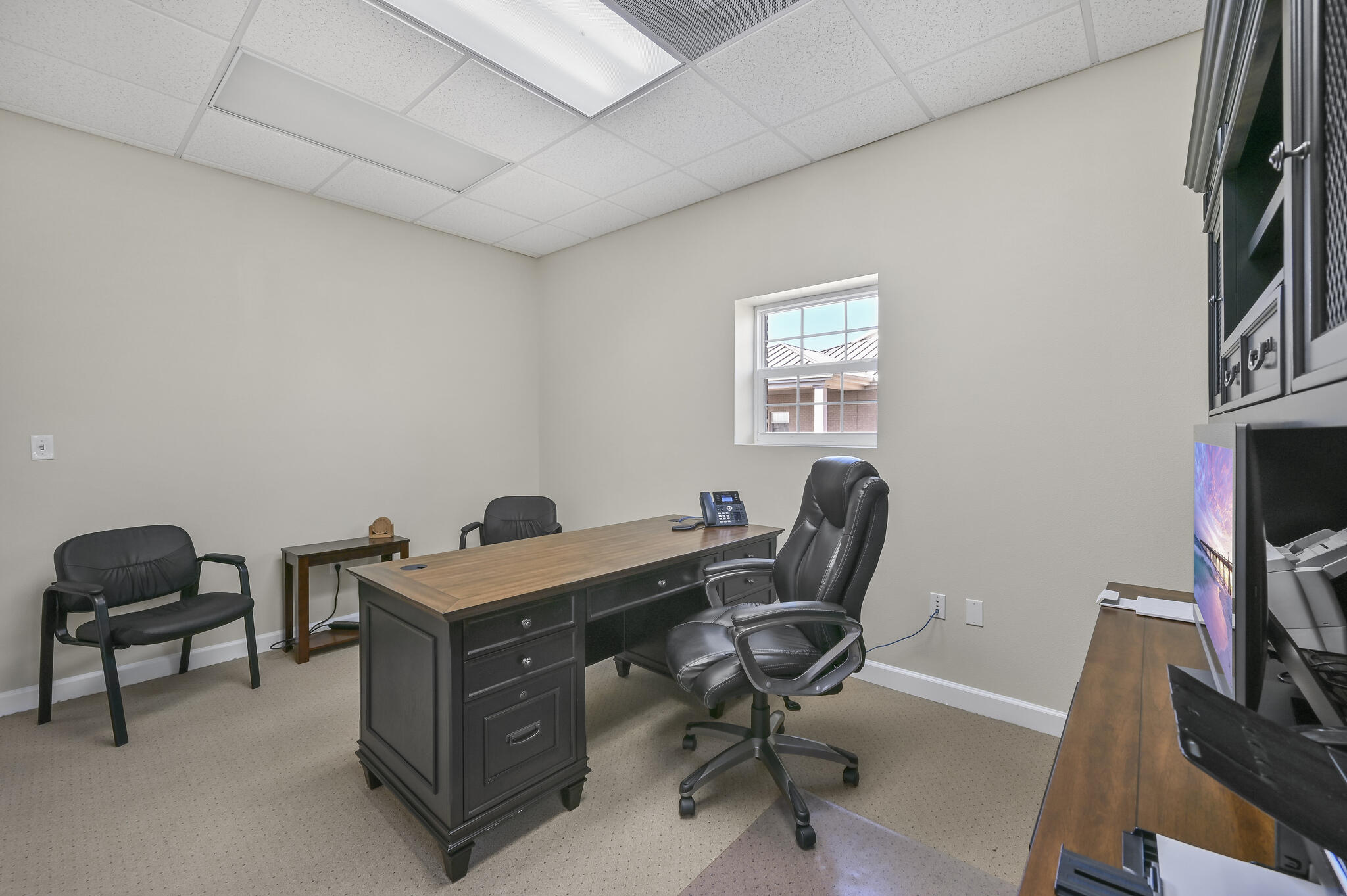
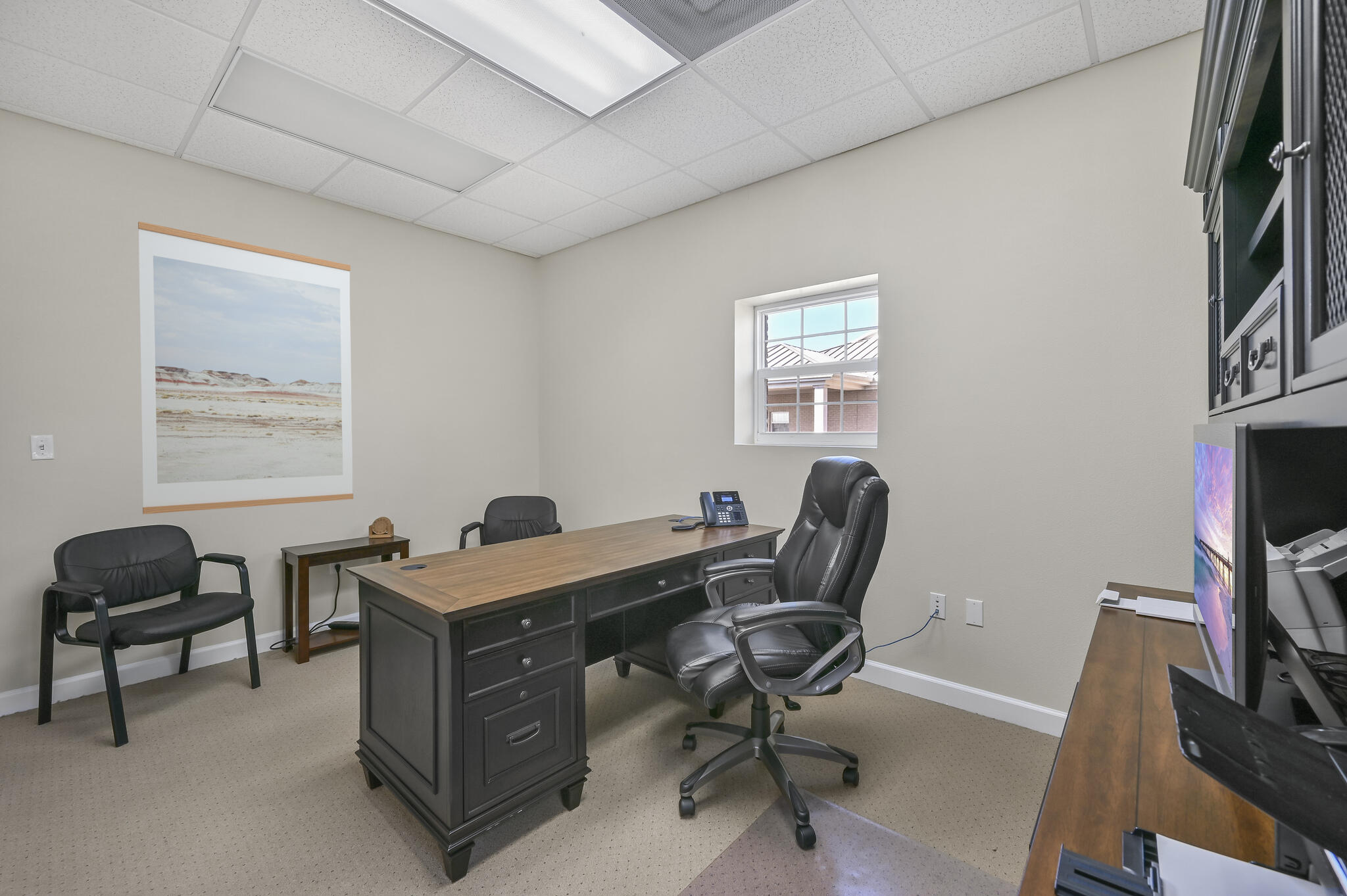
+ wall art (257, 376)
